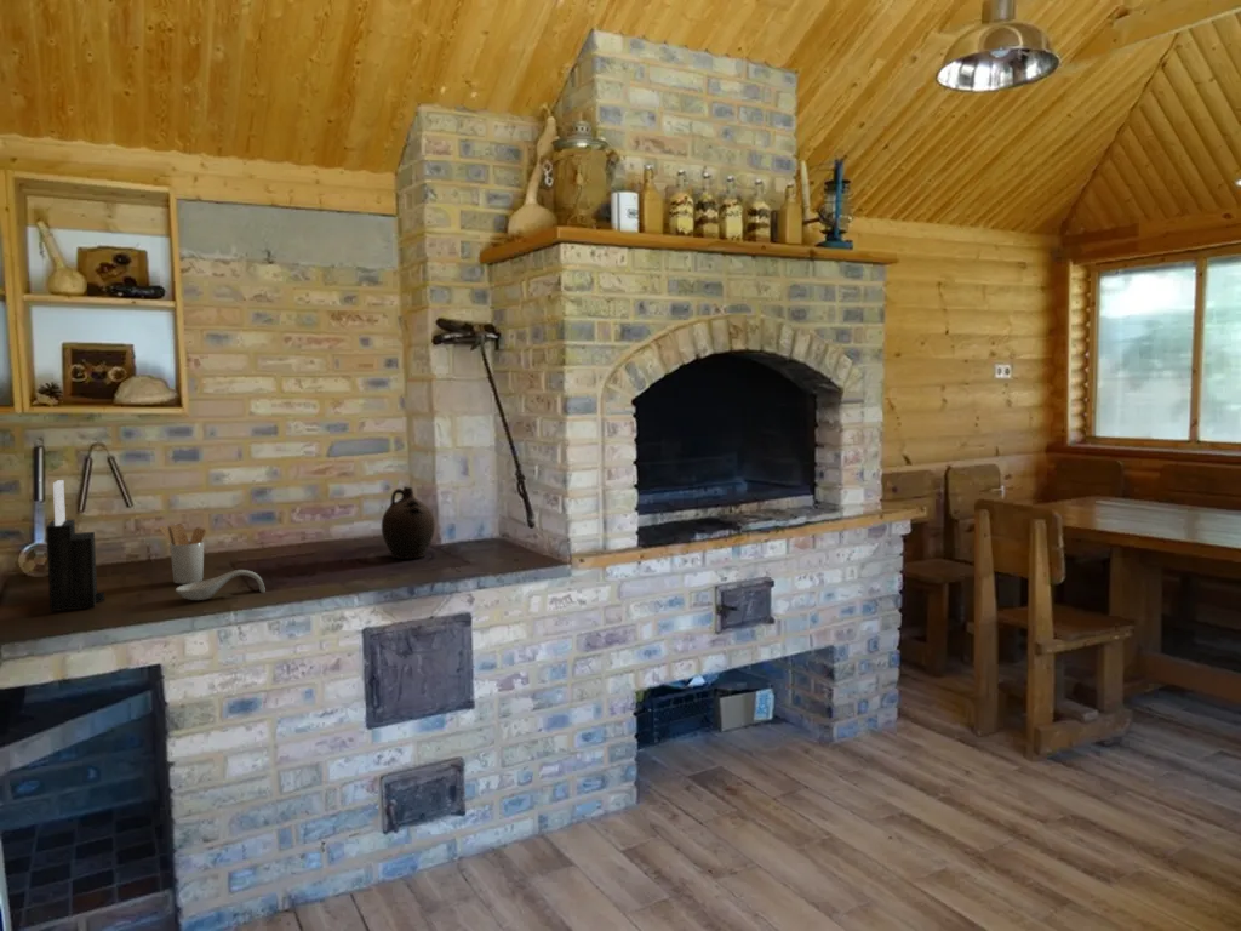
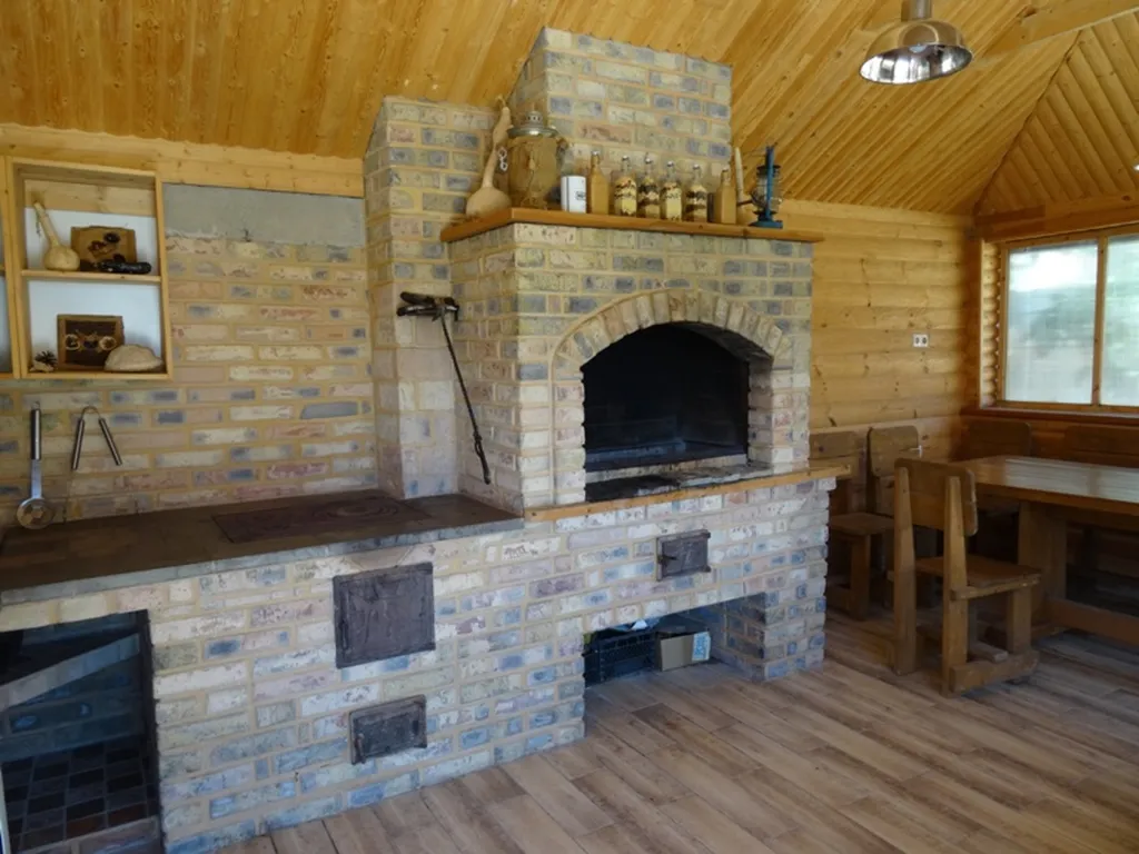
- ceramic jug (407, 521)
- knife block (76, 542)
- utensil holder (182, 552)
- spoon rest (221, 583)
